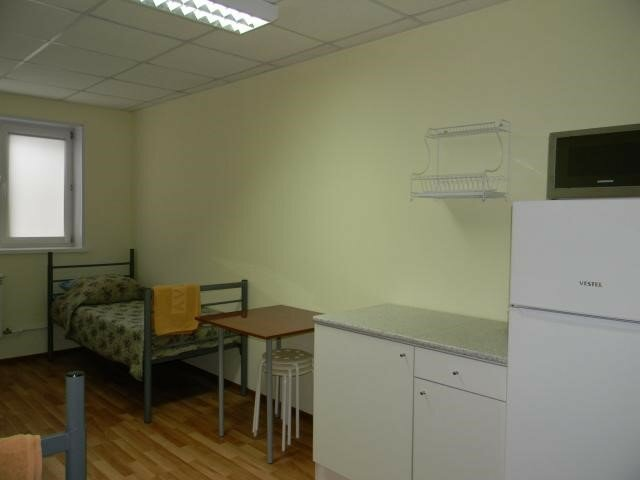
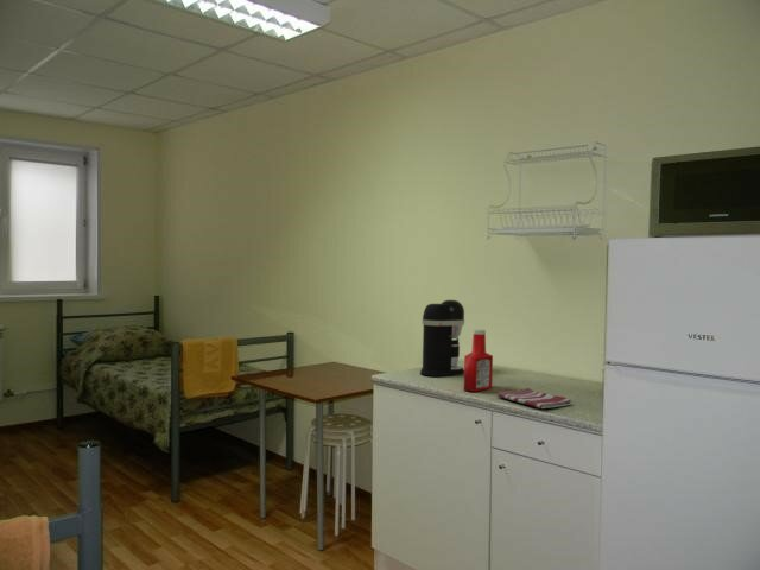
+ dish towel (533, 398)
+ coffee maker (443, 336)
+ soap bottle (479, 359)
